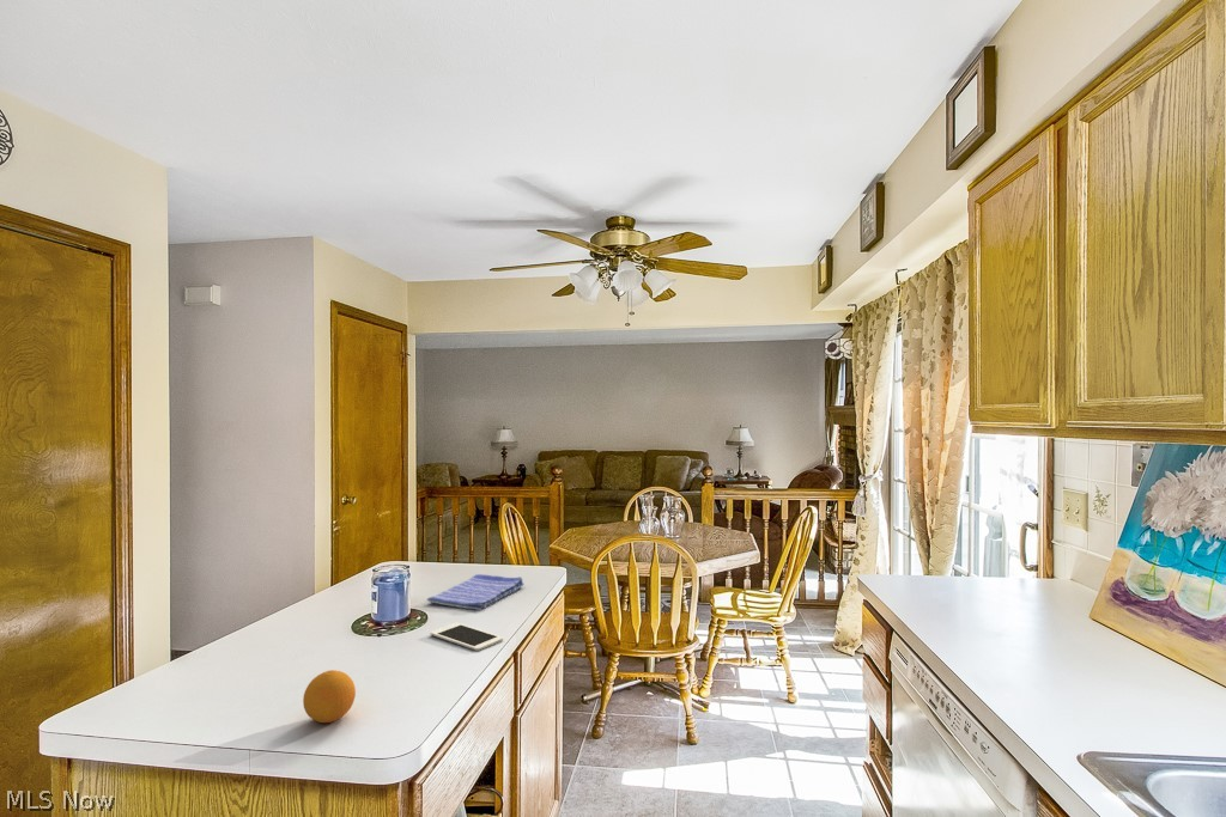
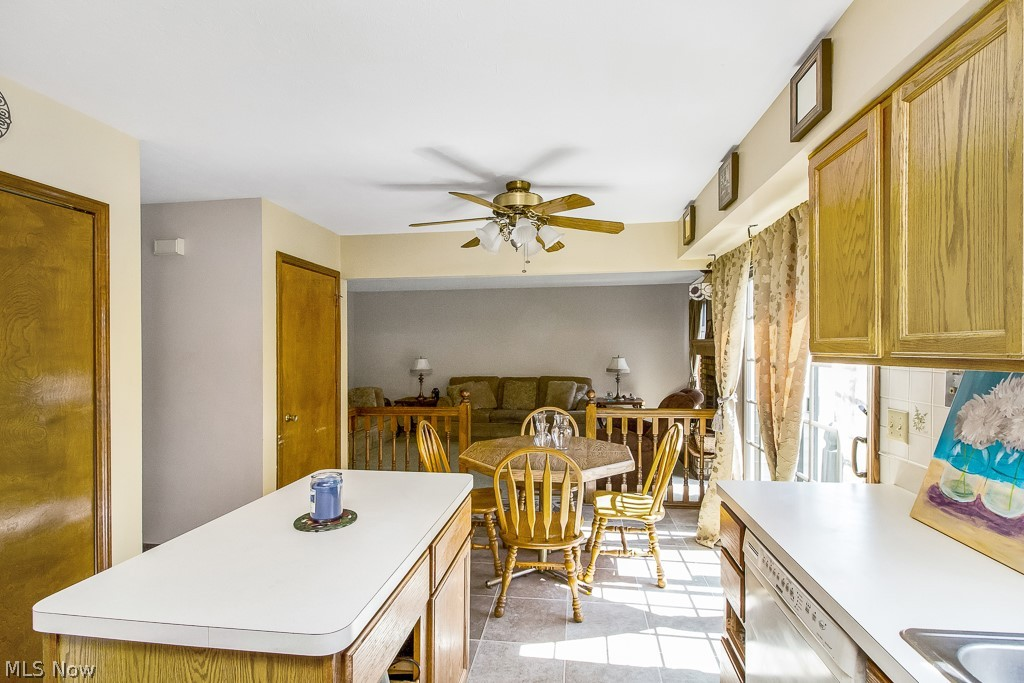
- fruit (329, 695)
- cell phone (466, 635)
- dish towel (478, 589)
